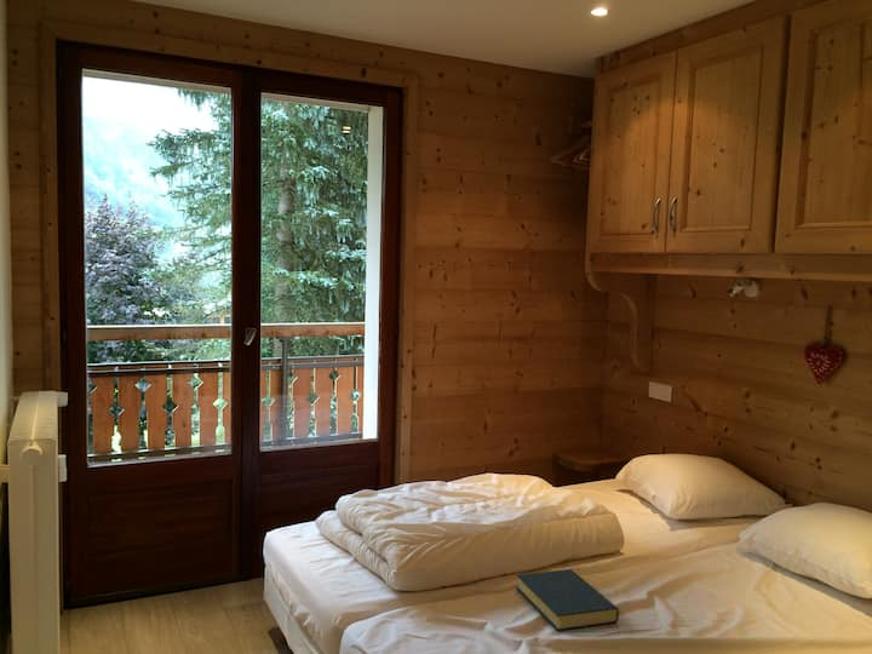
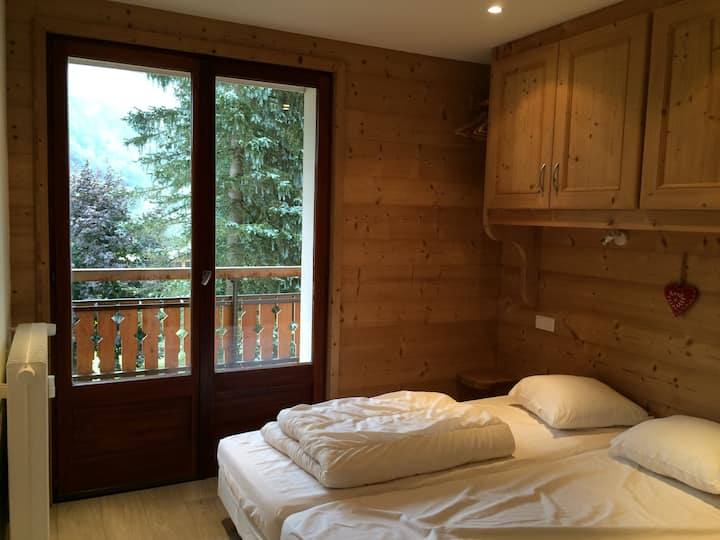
- hardback book (564, 597)
